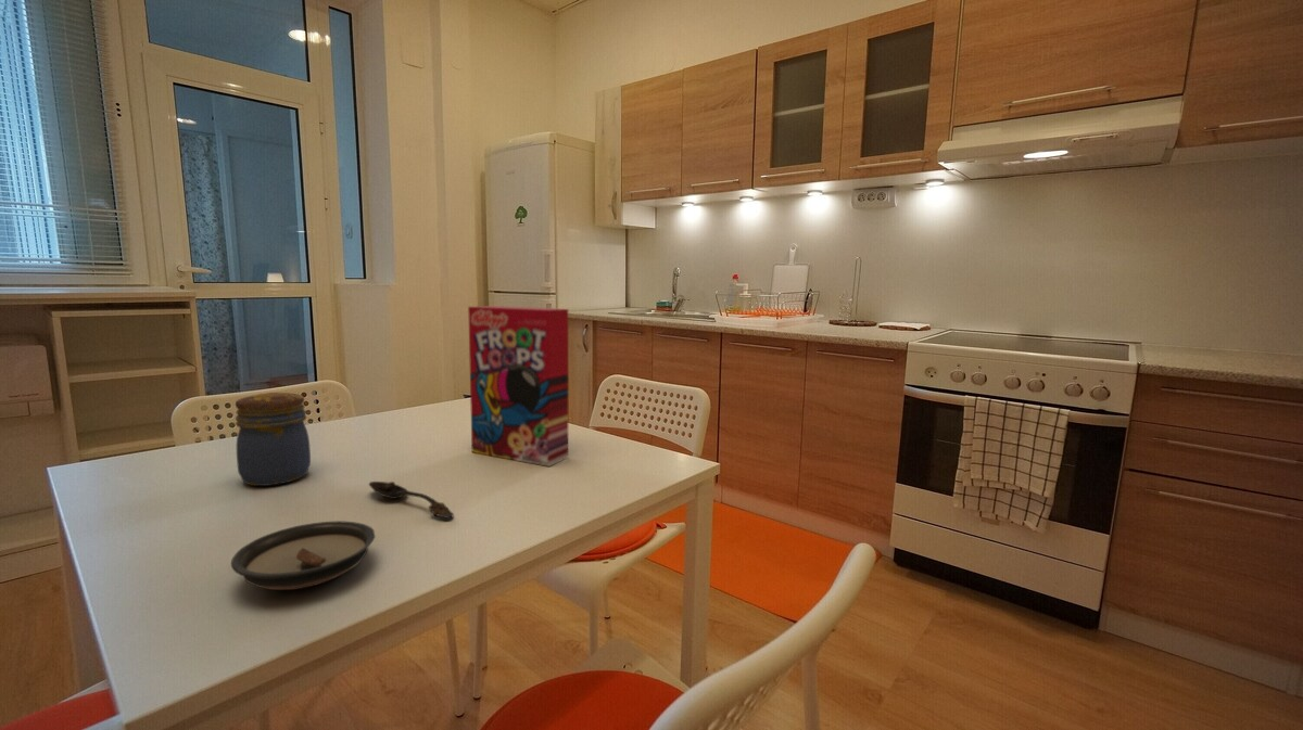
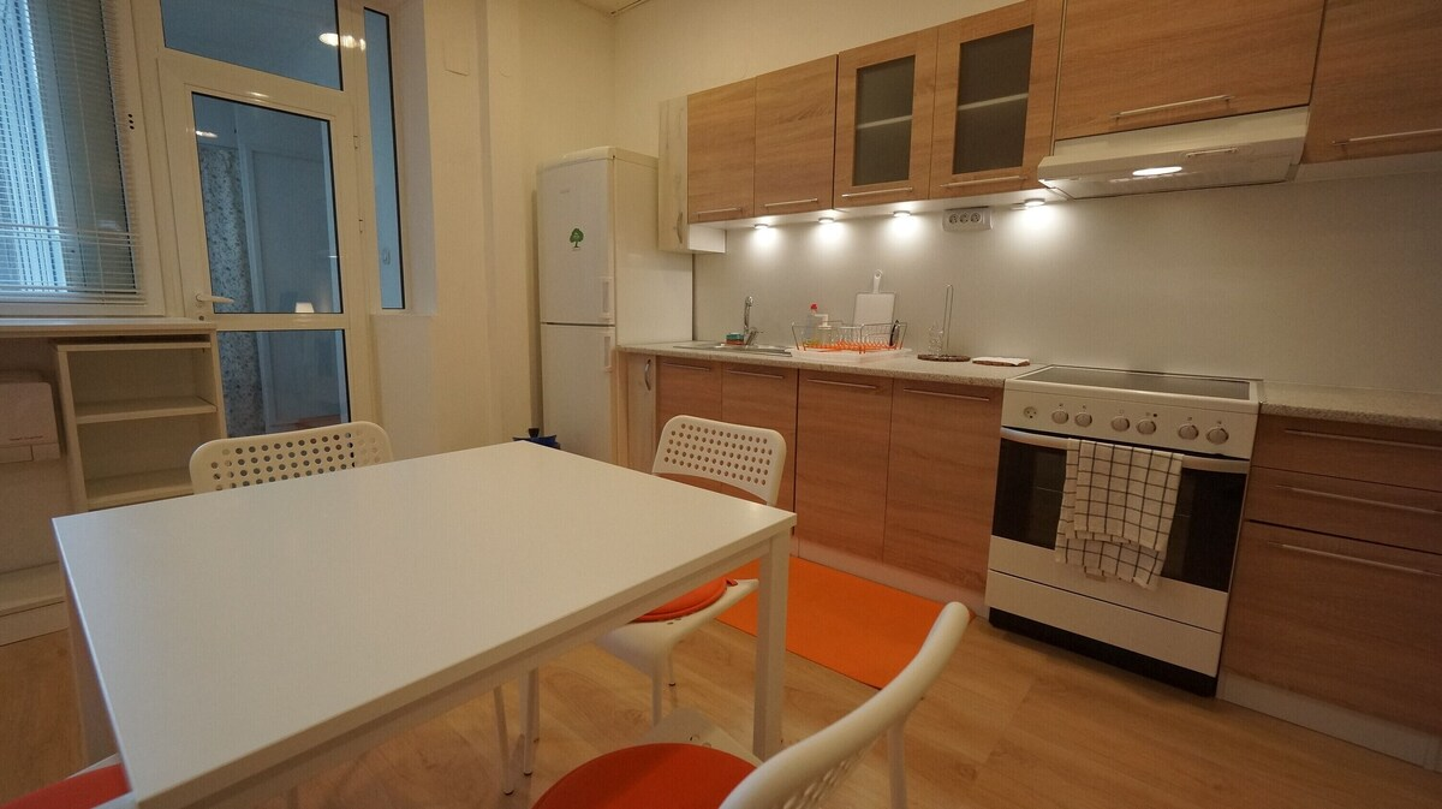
- jar (274, 435)
- cereal box (518, 382)
- saucer (307, 559)
- spoon (408, 495)
